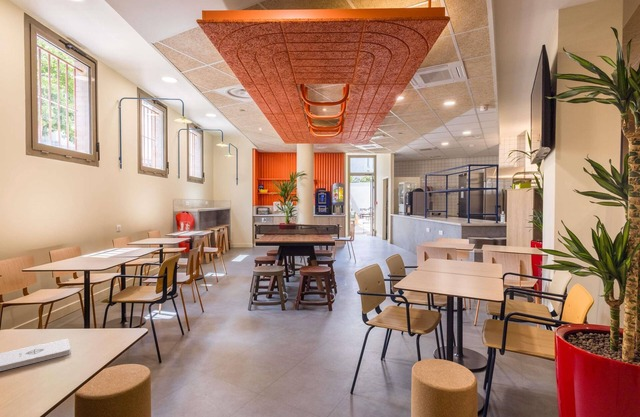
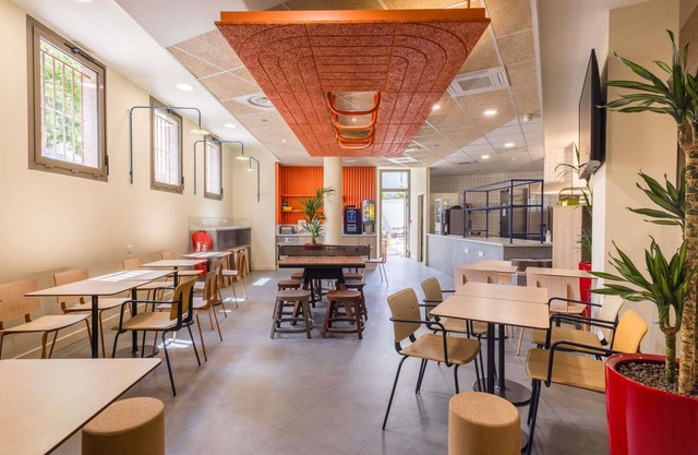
- notepad (32, 354)
